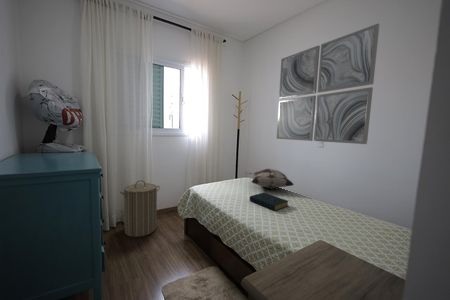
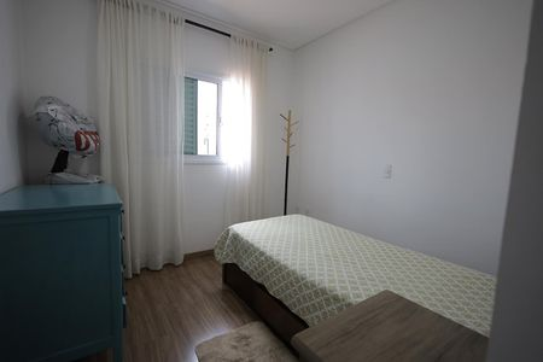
- hardback book (268, 200)
- wall art (317, 95)
- decorative pillow (268, 178)
- laundry hamper (141, 205)
